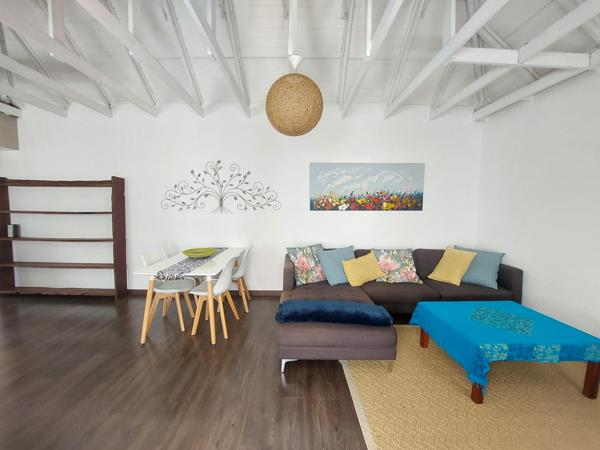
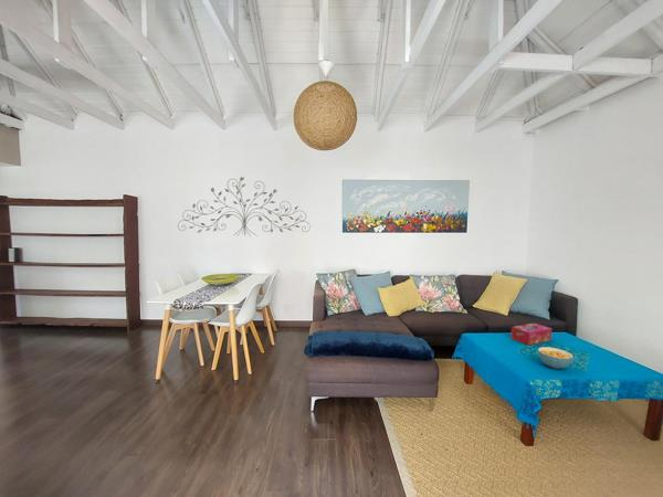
+ tissue box (530, 334)
+ cereal bowl (555, 359)
